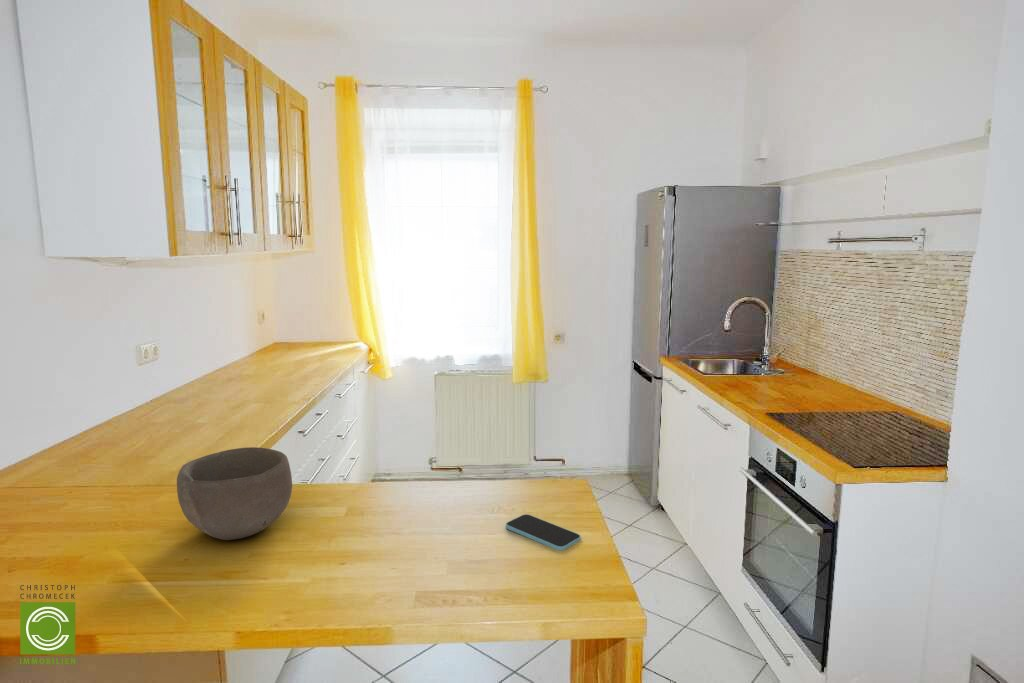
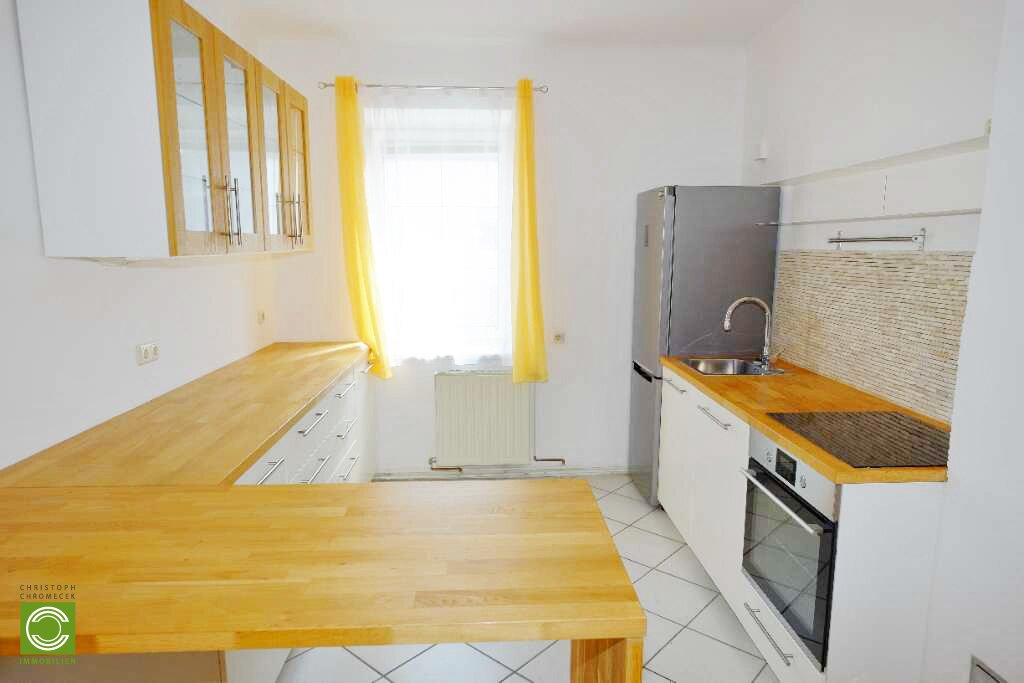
- bowl (236, 497)
- smartphone (542, 531)
